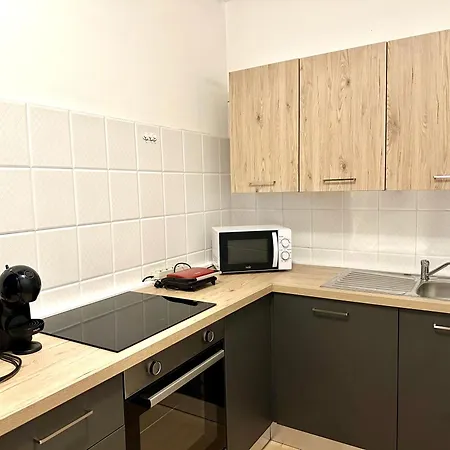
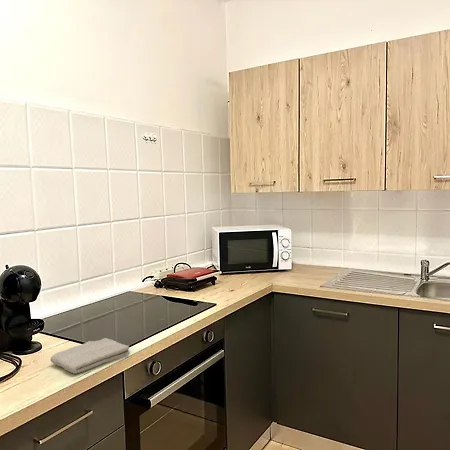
+ washcloth (92, 353)
